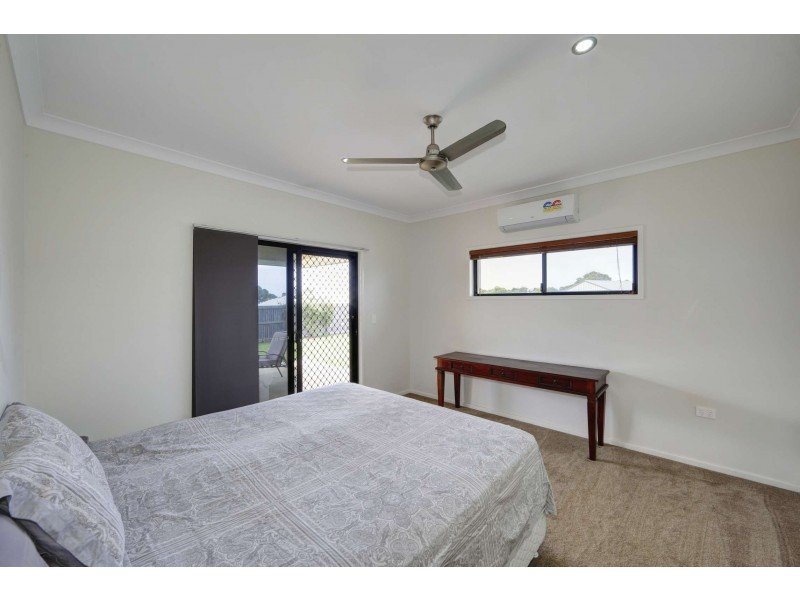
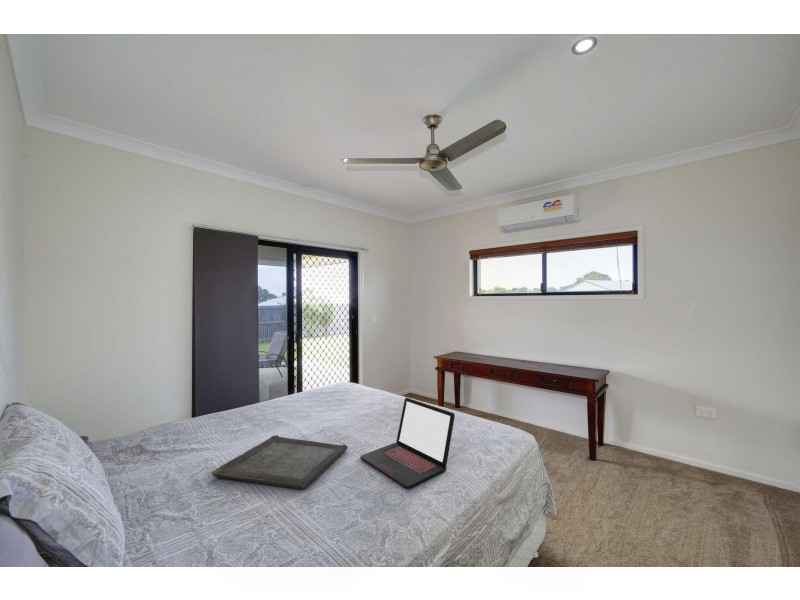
+ laptop (406, 436)
+ serving tray (285, 459)
